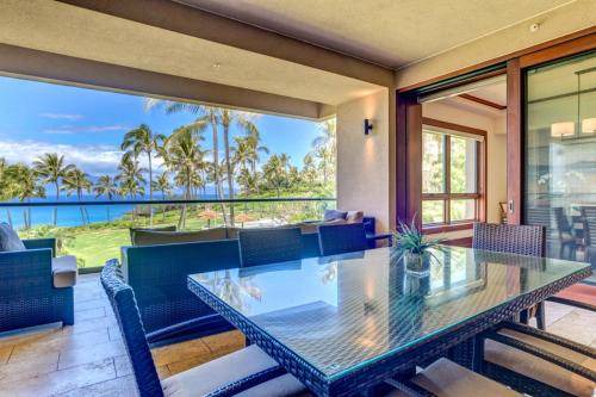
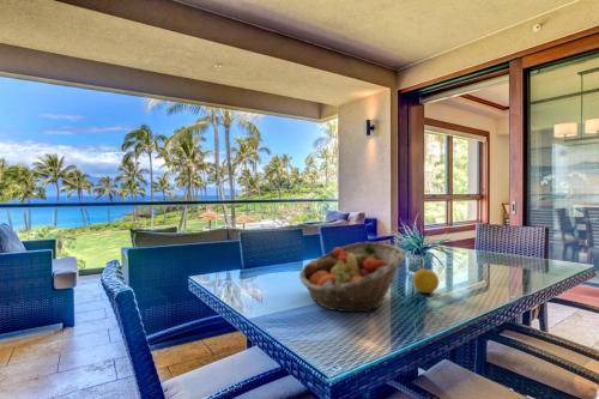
+ fruit basket (350, 272)
+ fruit (425, 280)
